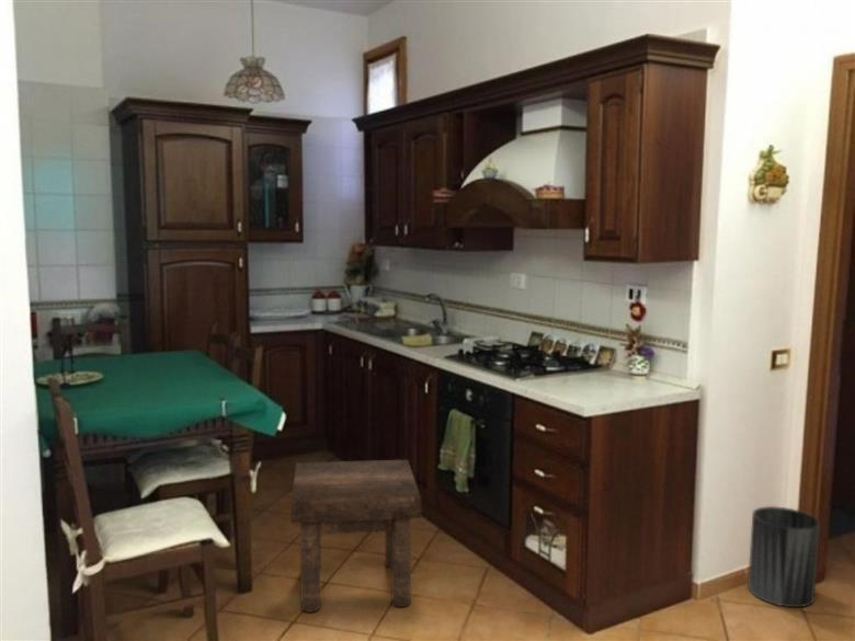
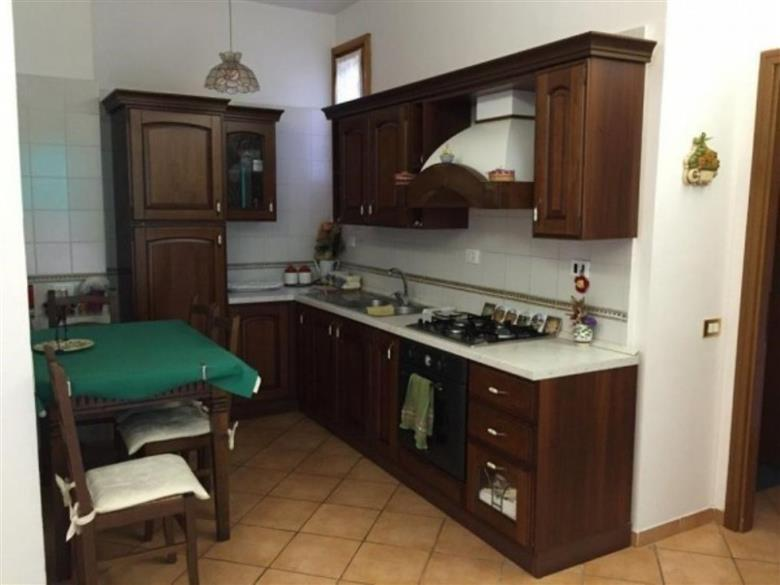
- trash can (783, 554)
- stool (354, 531)
